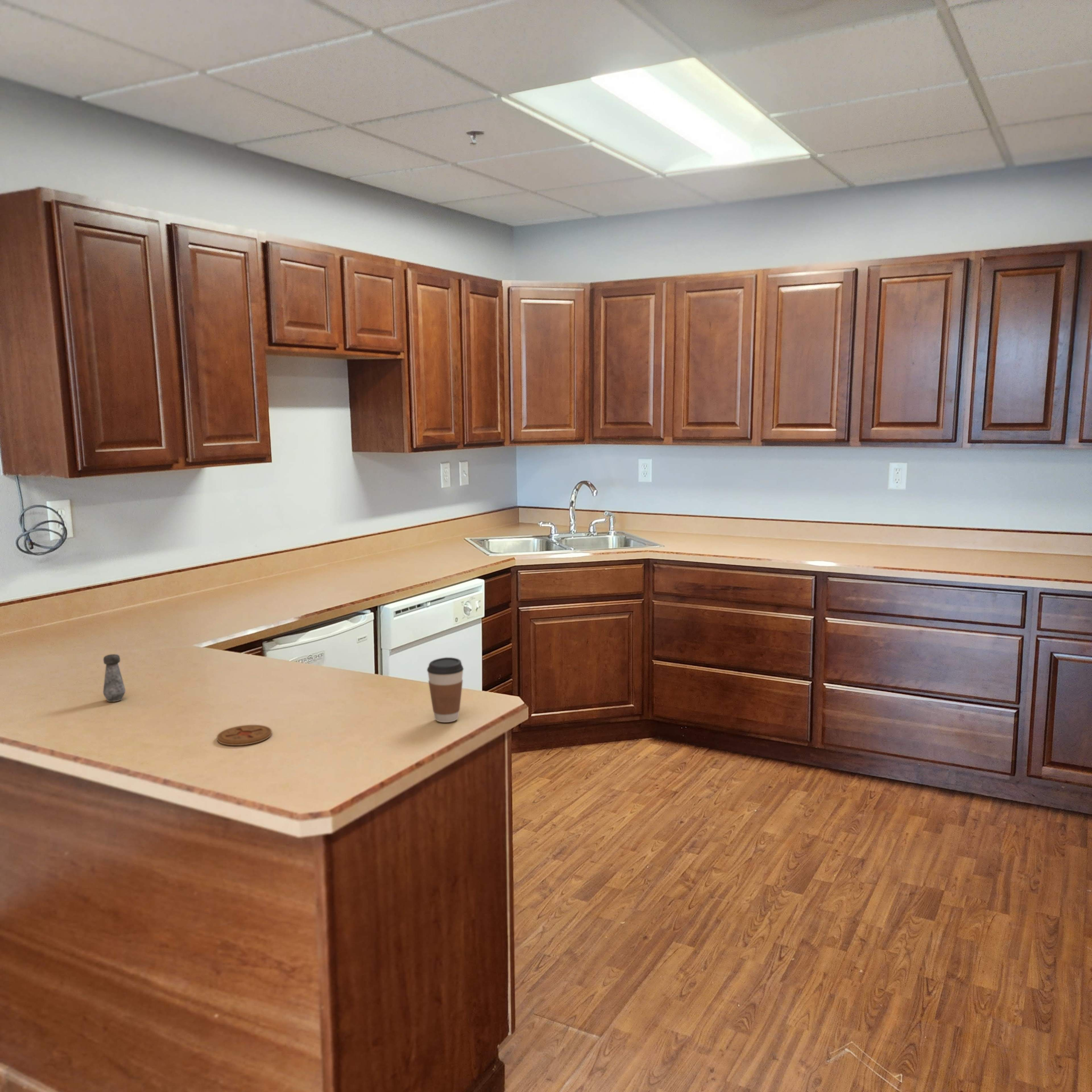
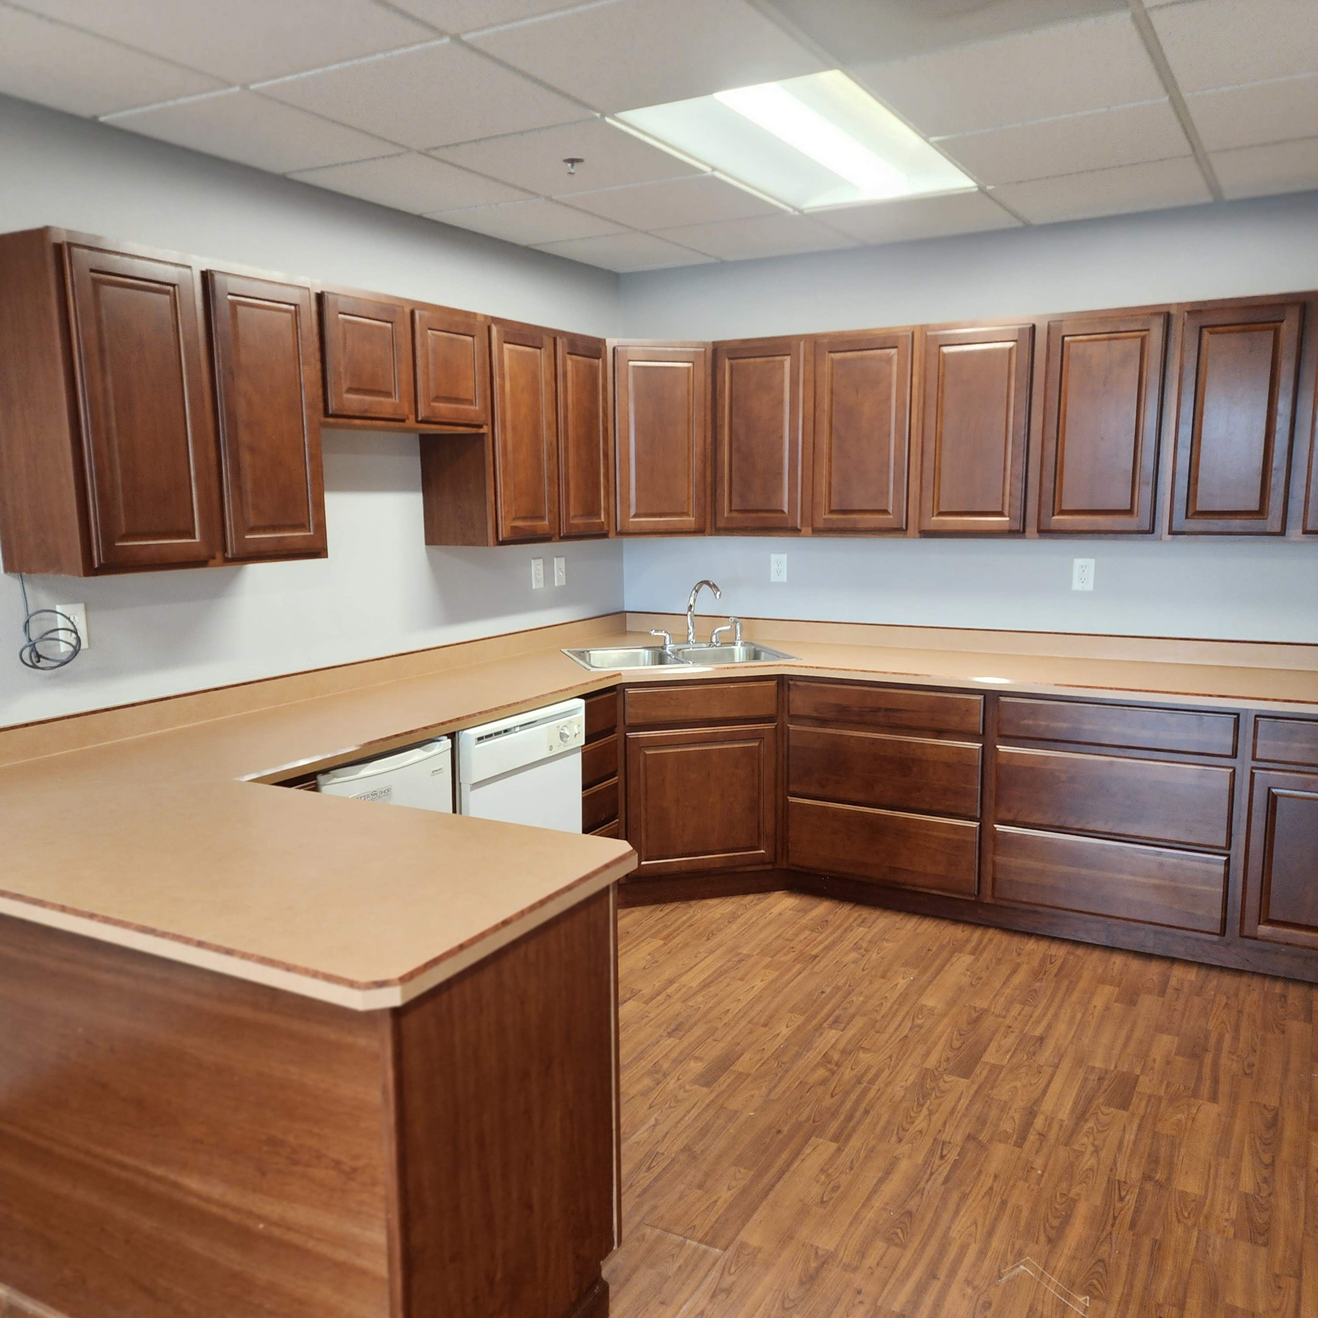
- coffee cup (446, 690)
- salt shaker (113, 677)
- coaster (245, 735)
